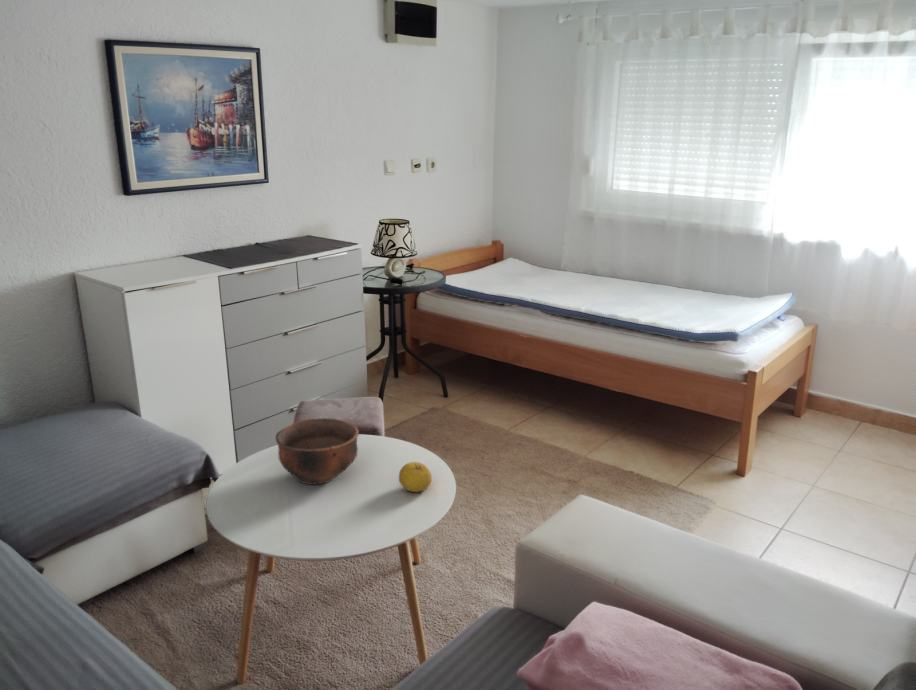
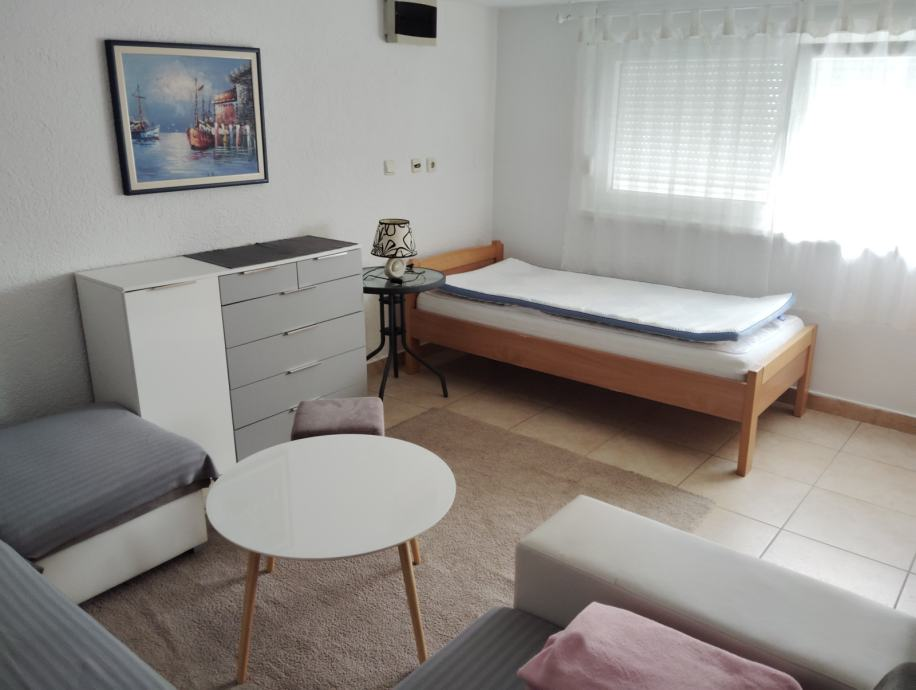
- fruit (415, 476)
- bowl (318, 455)
